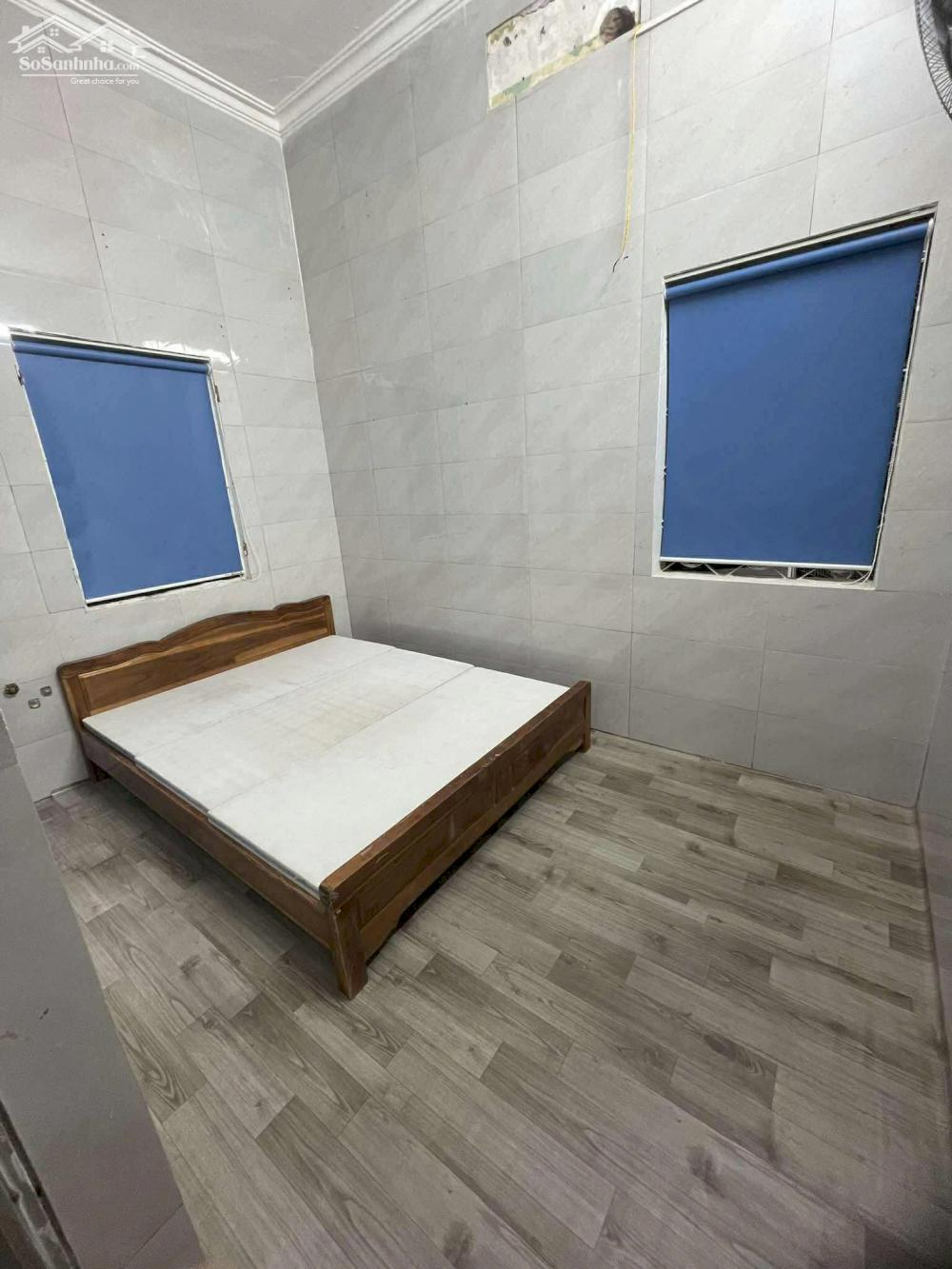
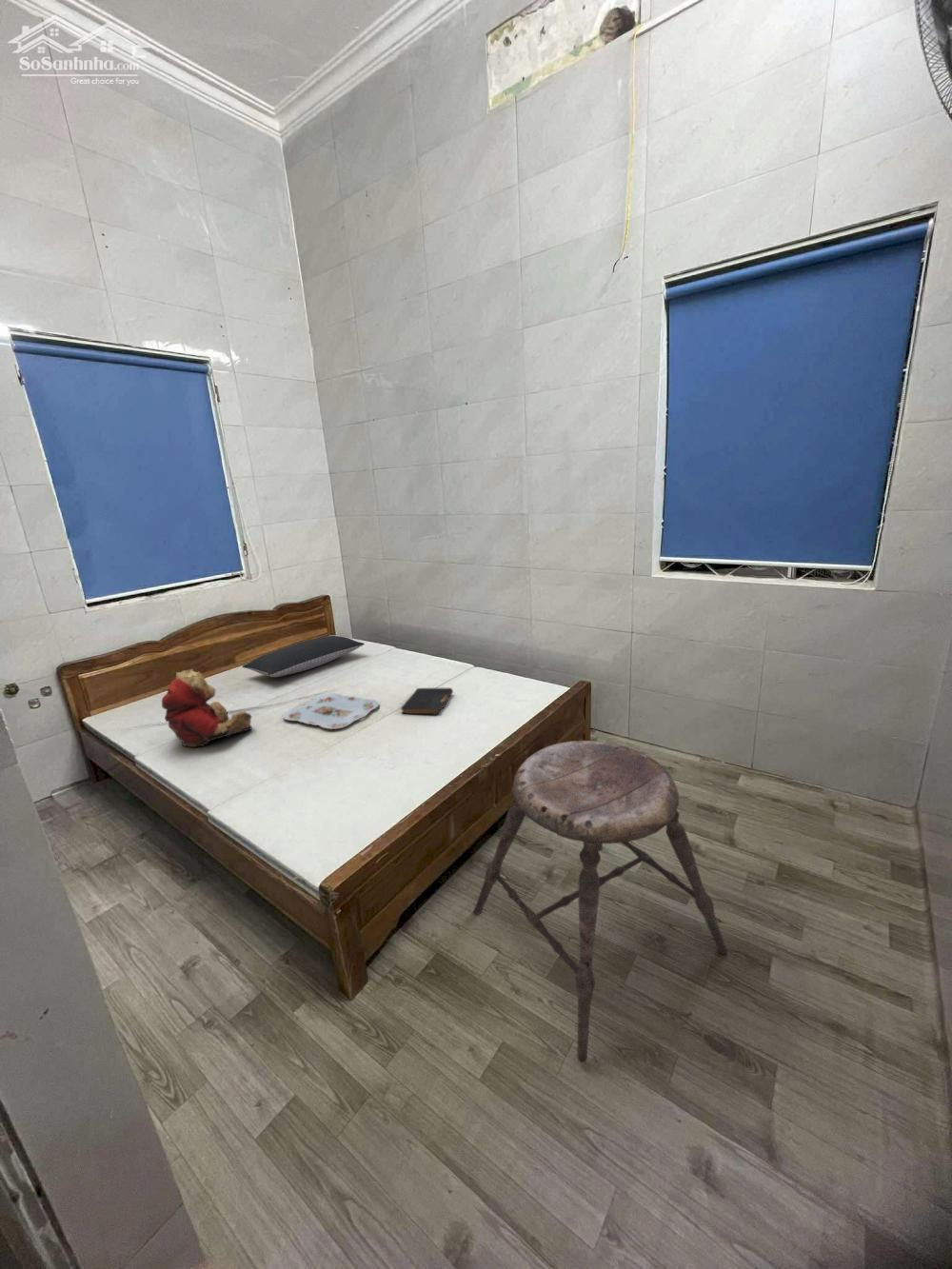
+ pillow (306, 655)
+ teddy bear (201, 703)
+ stool (592, 856)
+ serving tray (331, 710)
+ book (427, 700)
